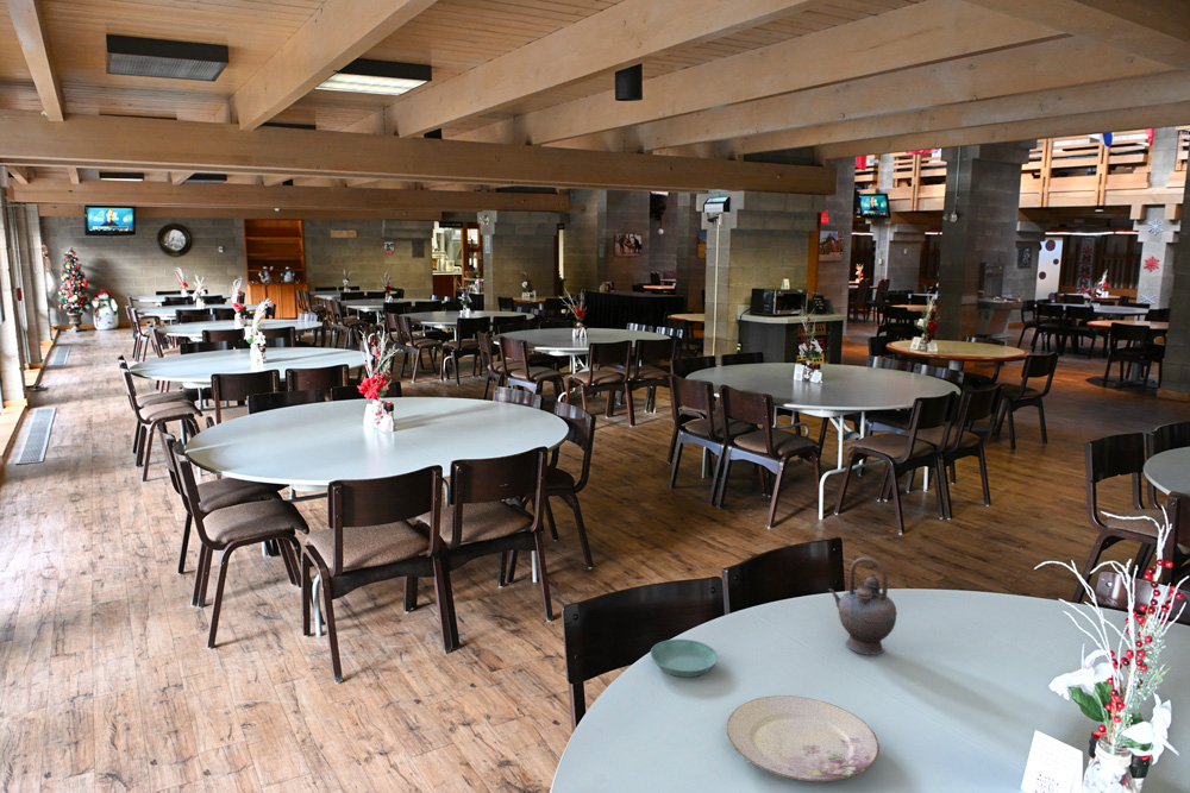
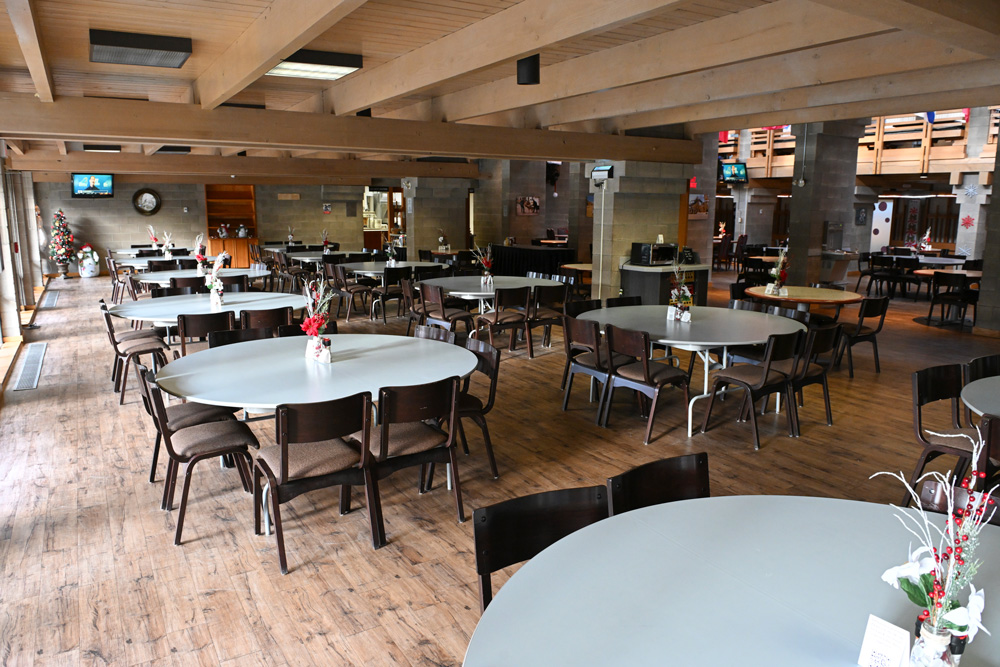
- teapot (860, 600)
- saucer (683, 659)
- plate (800, 741)
